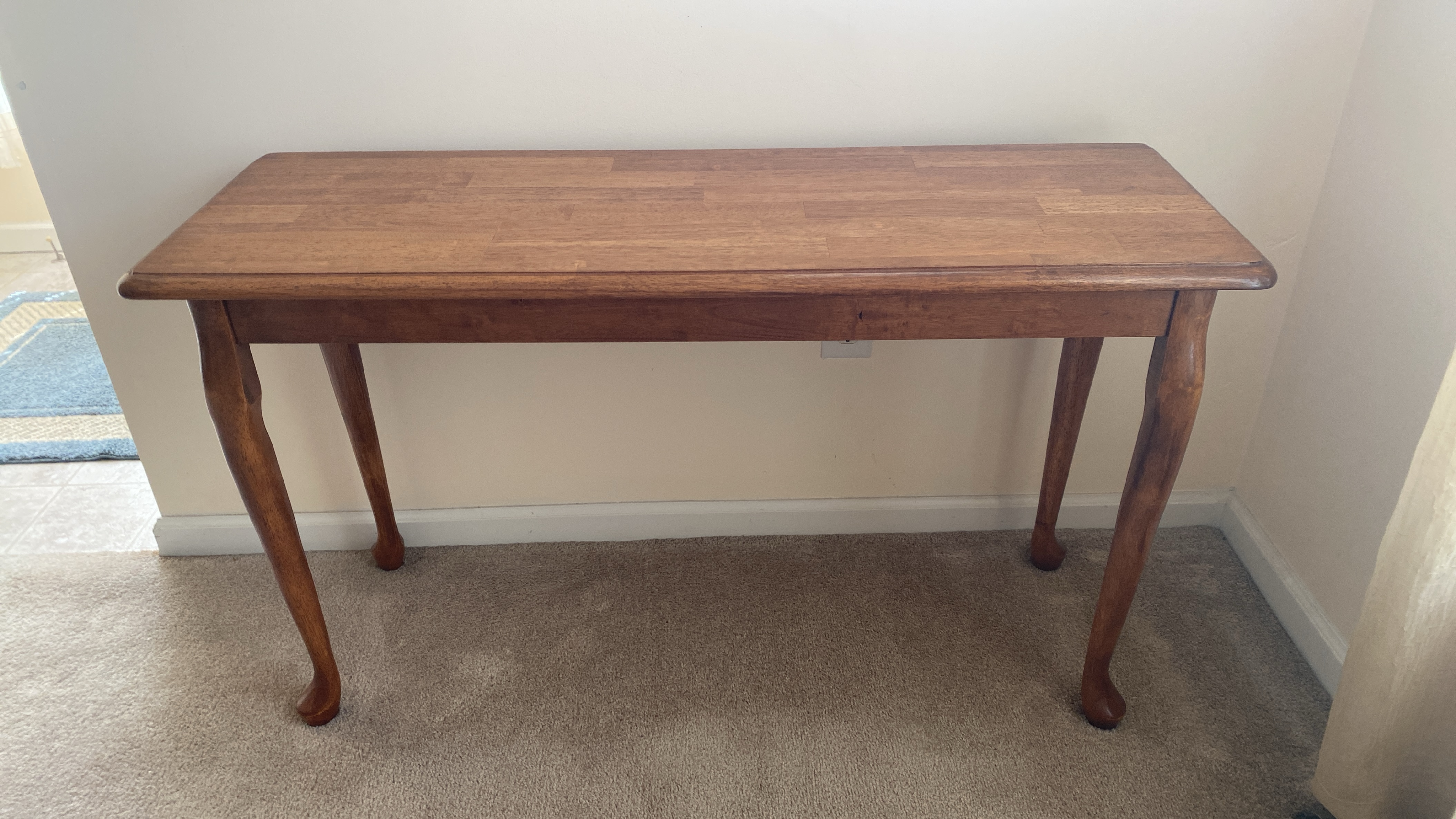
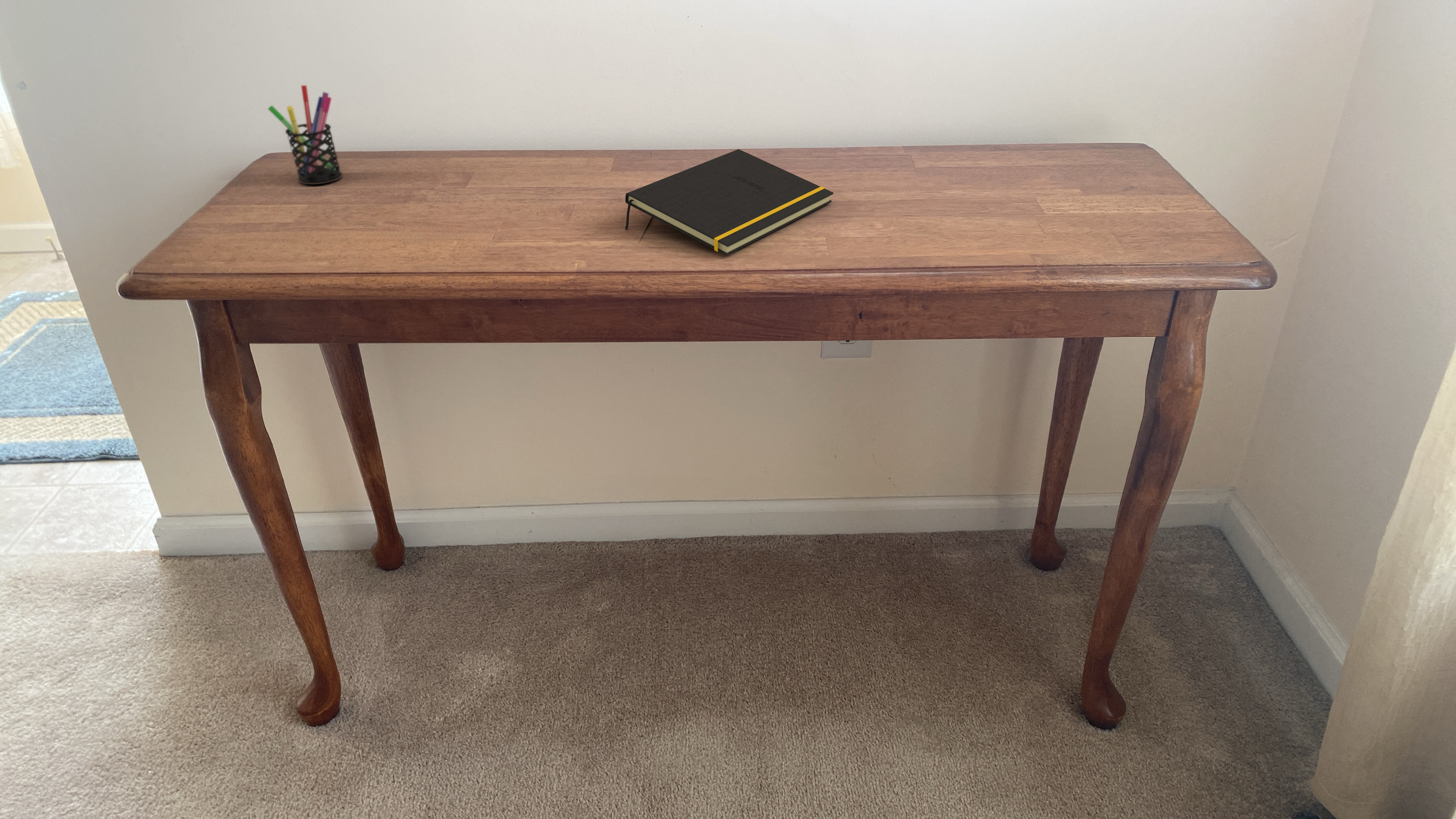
+ notepad (733, 198)
+ pen holder (305, 135)
